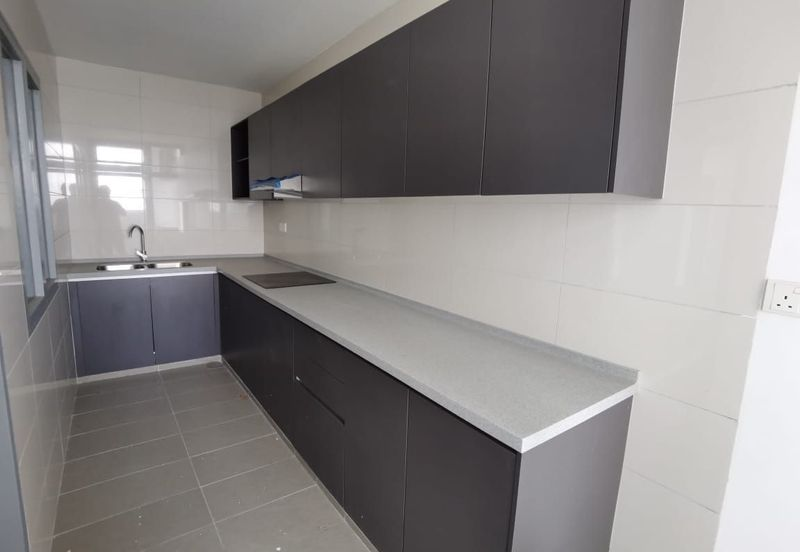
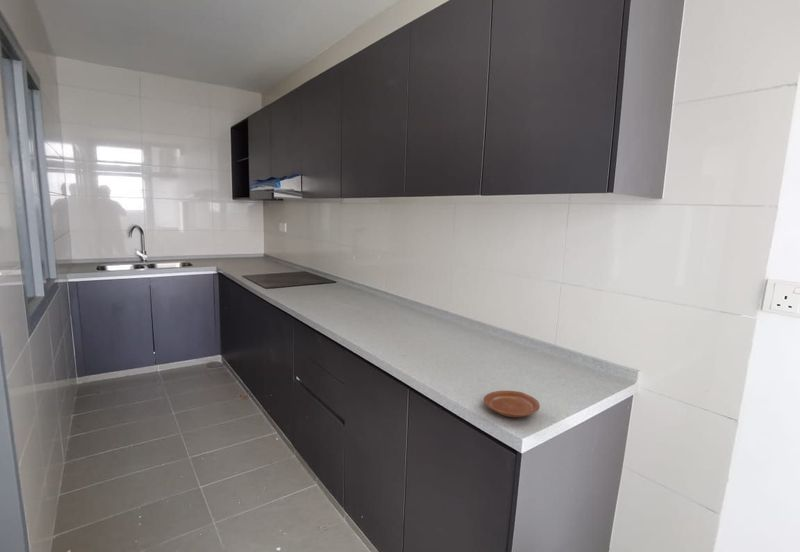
+ plate (510, 406)
